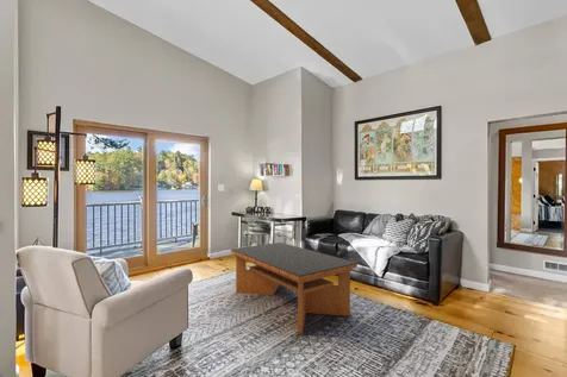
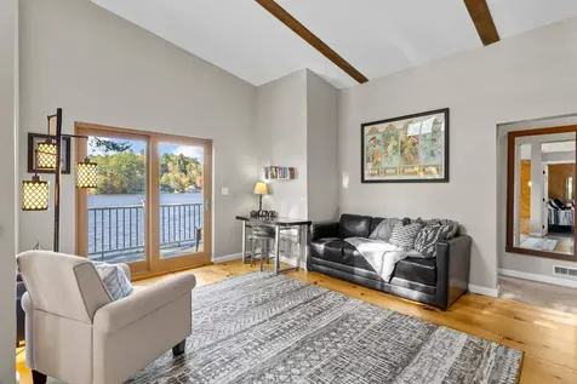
- coffee table (287, 278)
